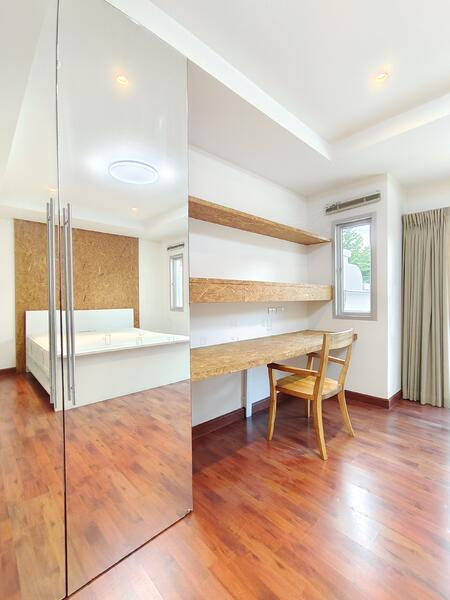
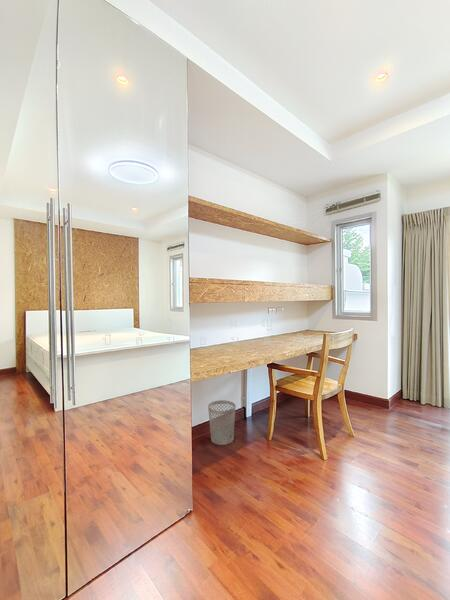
+ wastebasket (222, 422)
